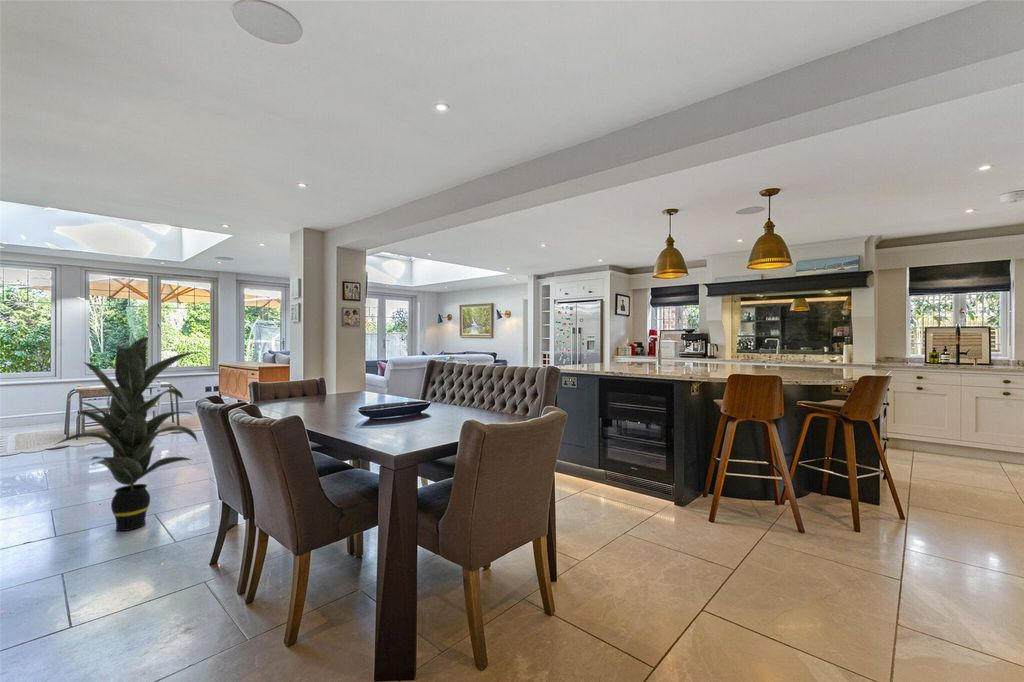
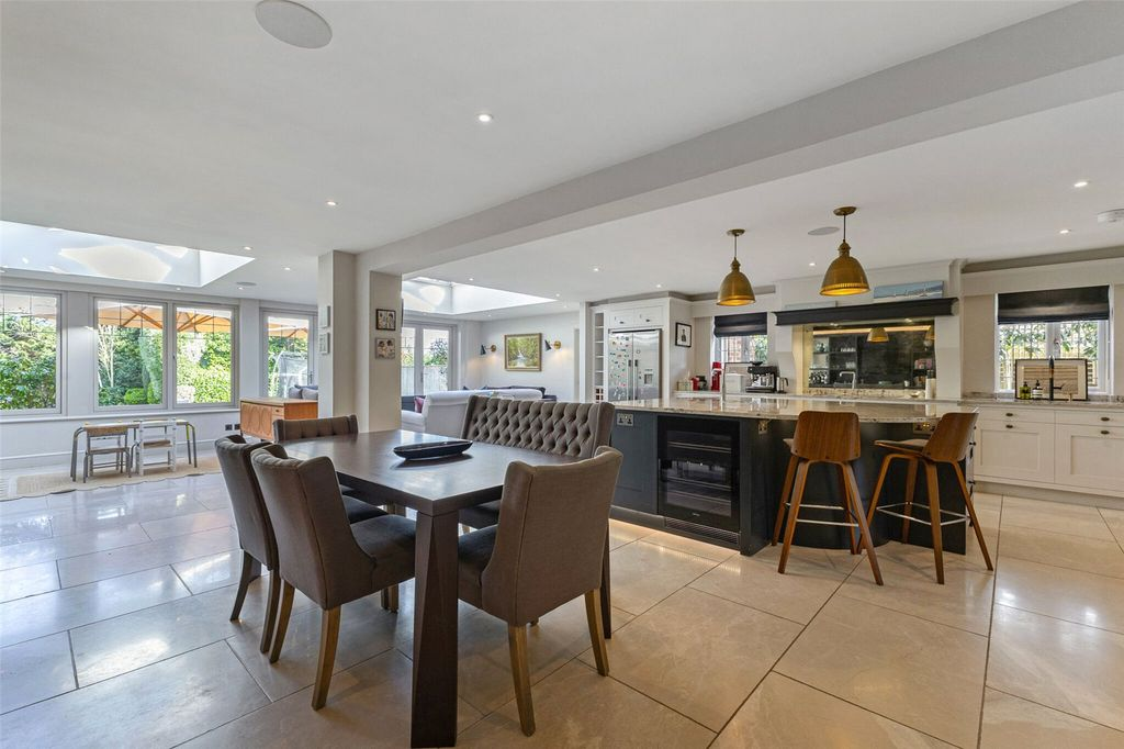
- indoor plant (140, 430)
